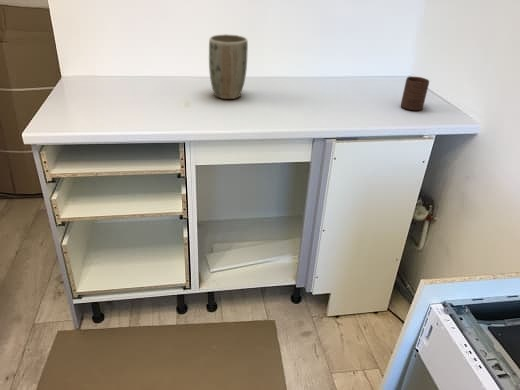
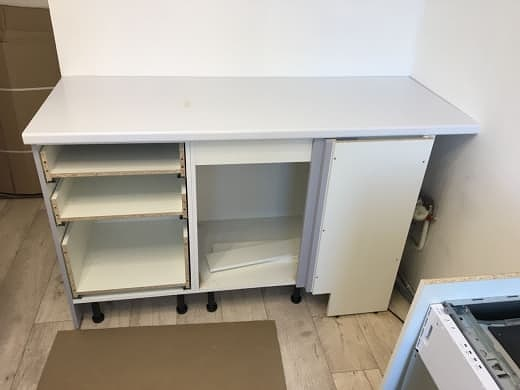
- cup (414, 92)
- plant pot (228, 67)
